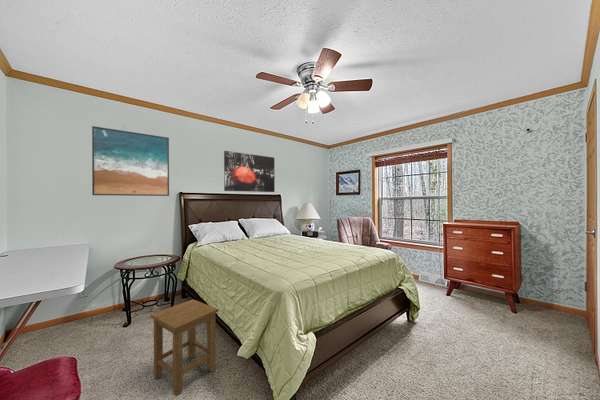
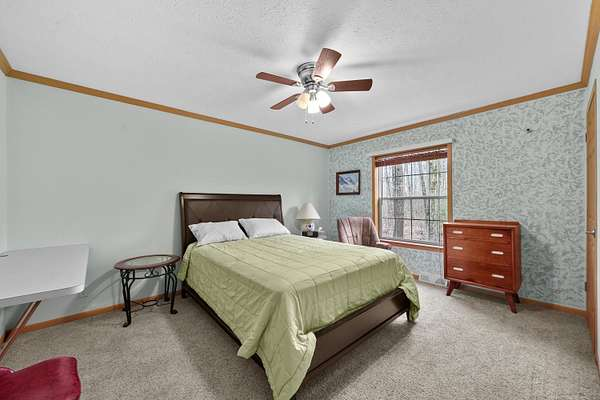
- stool (185, 343)
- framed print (133, 164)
- wall art (251, 173)
